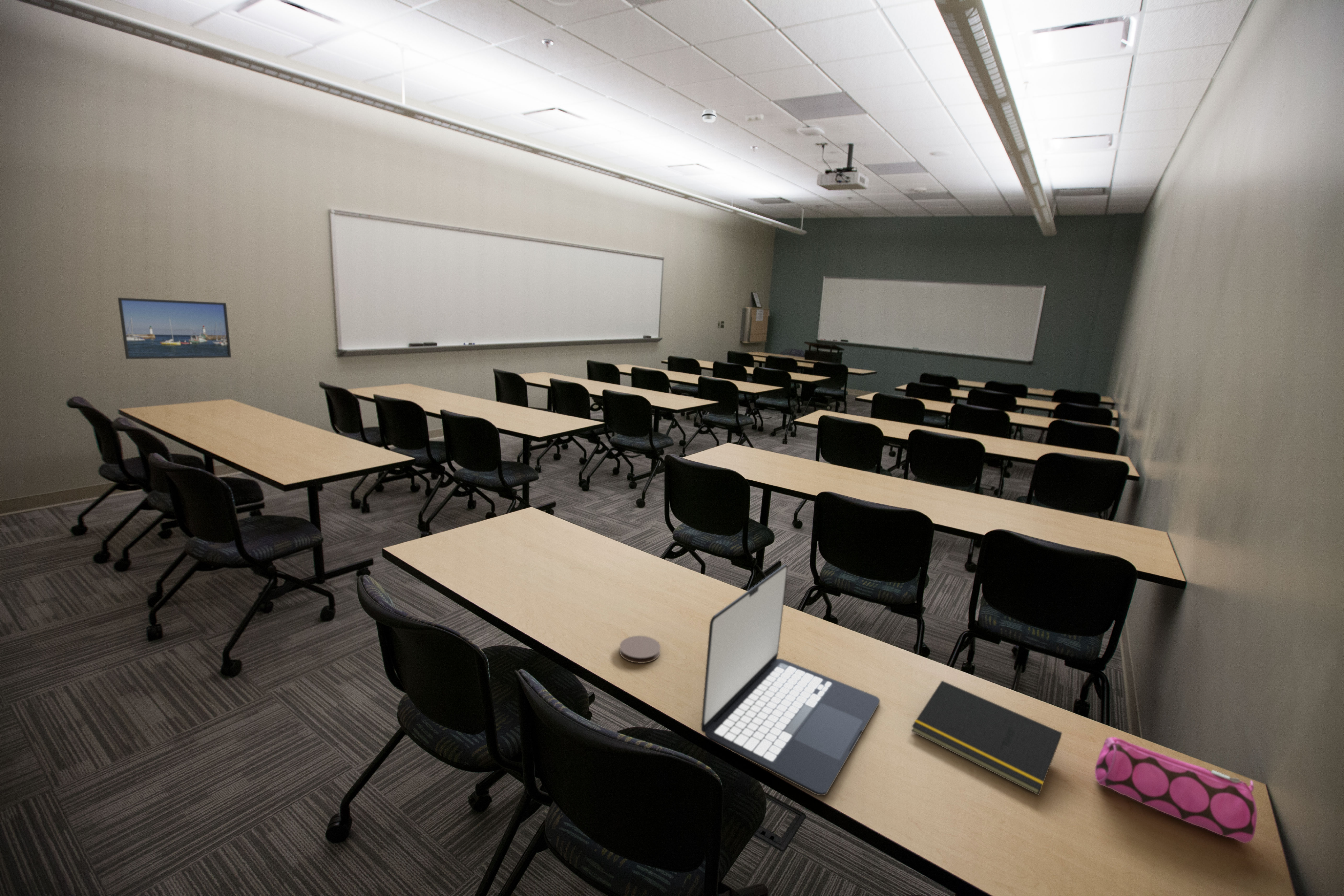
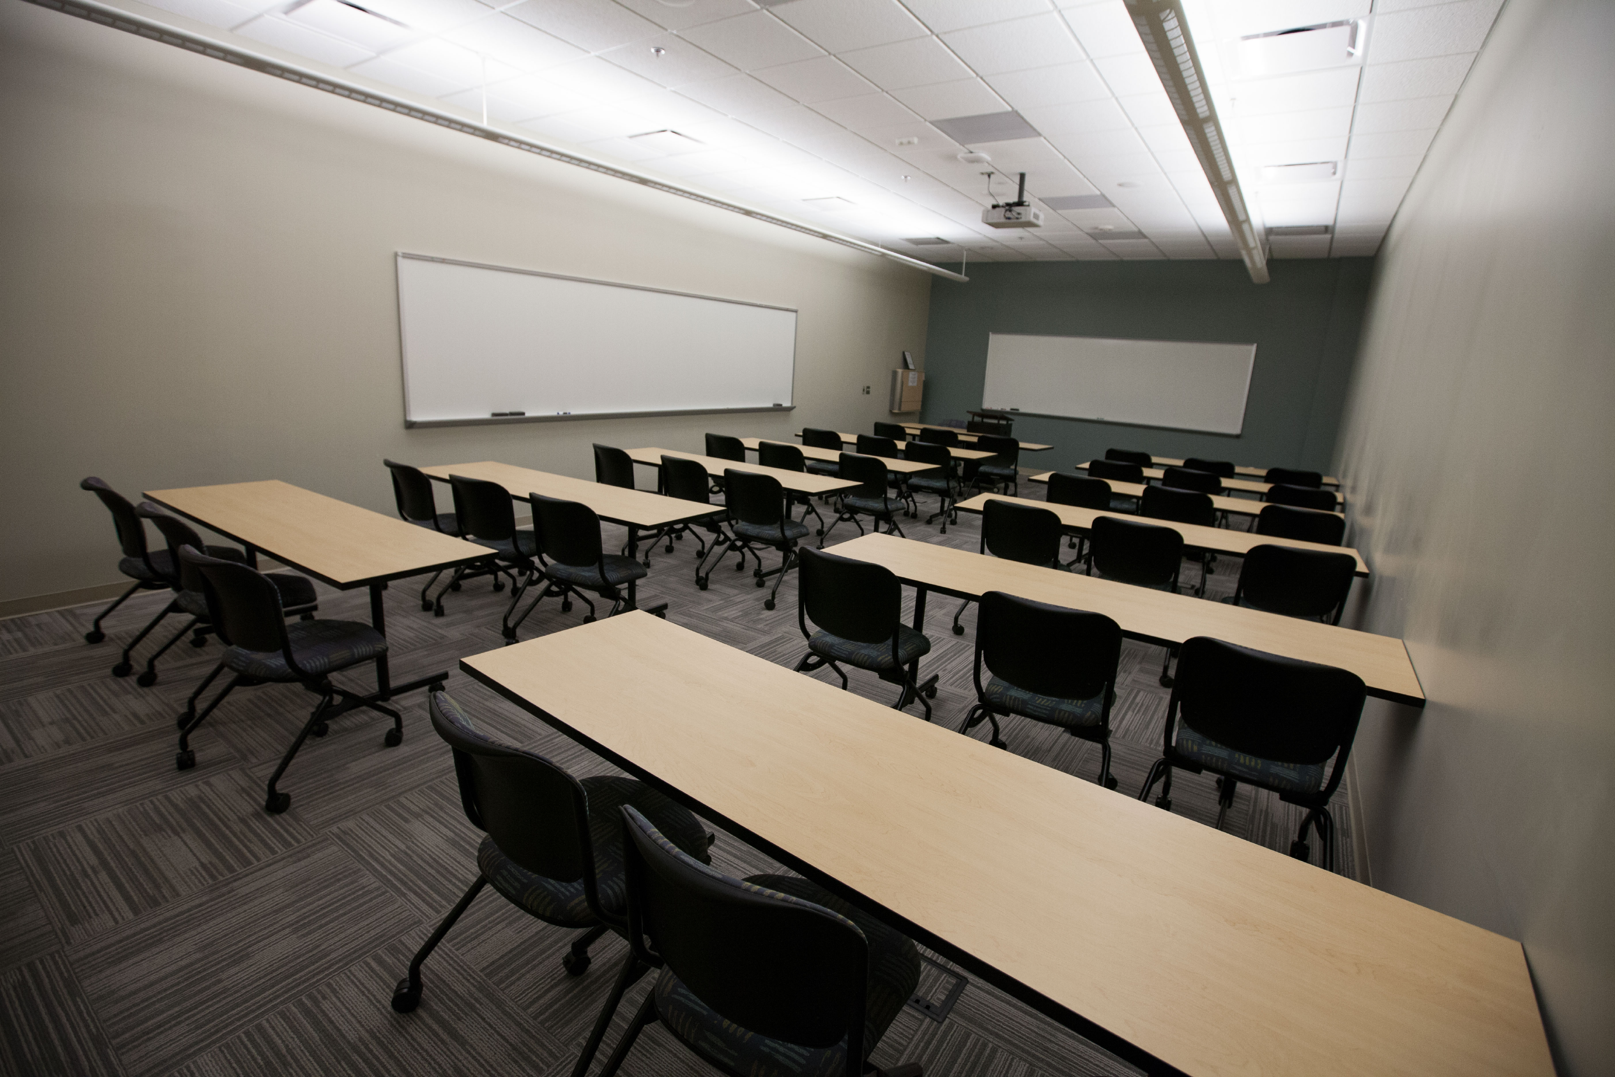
- pencil case (1171, 783)
- laptop (802, 667)
- smoke detector (709, 116)
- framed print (178, 329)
- coaster (640, 649)
- notepad (985, 732)
